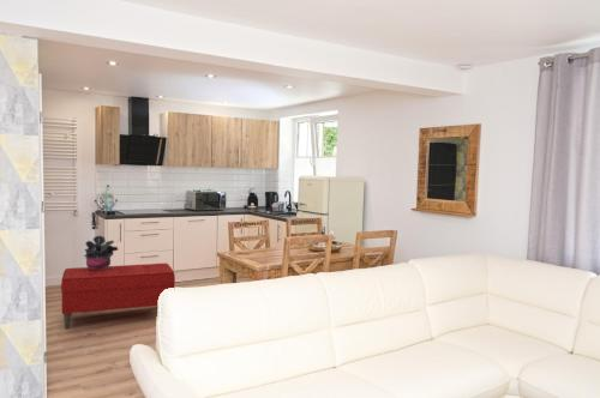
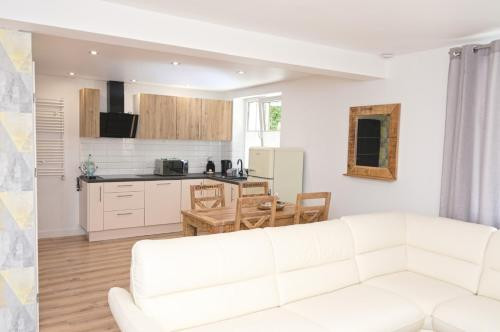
- potted plant (98, 252)
- bench (119, 293)
